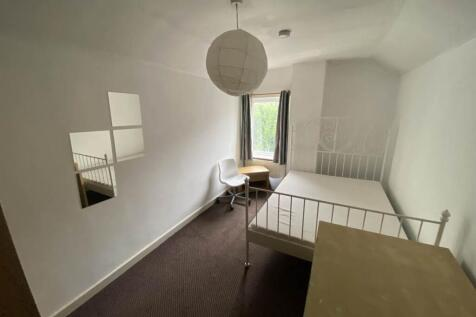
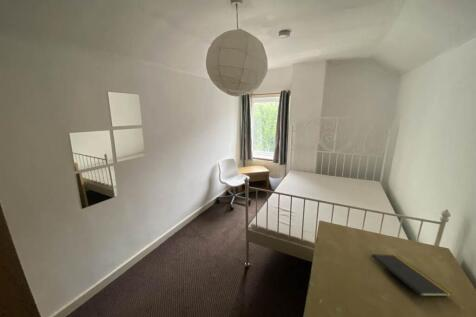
+ notepad (407, 273)
